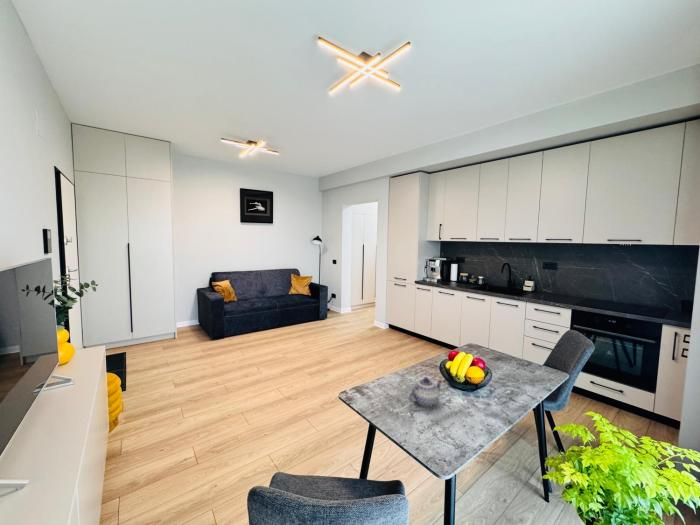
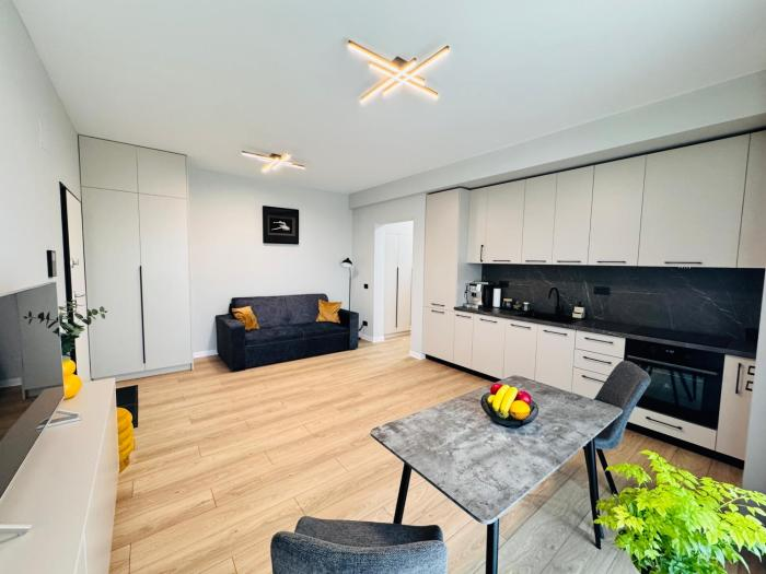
- teapot (426, 390)
